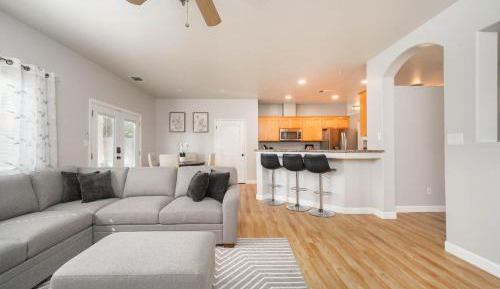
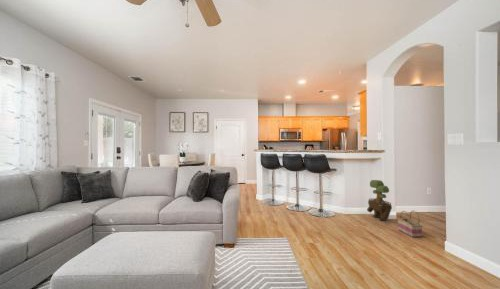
+ potted tree (379, 200)
+ basket (409, 222)
